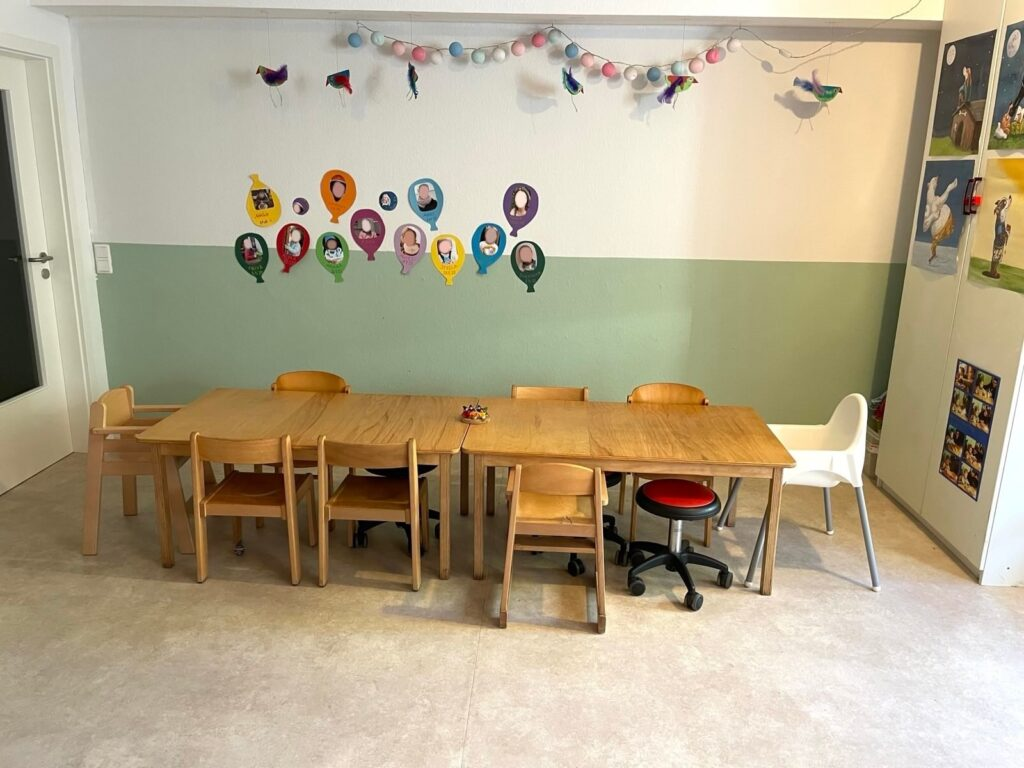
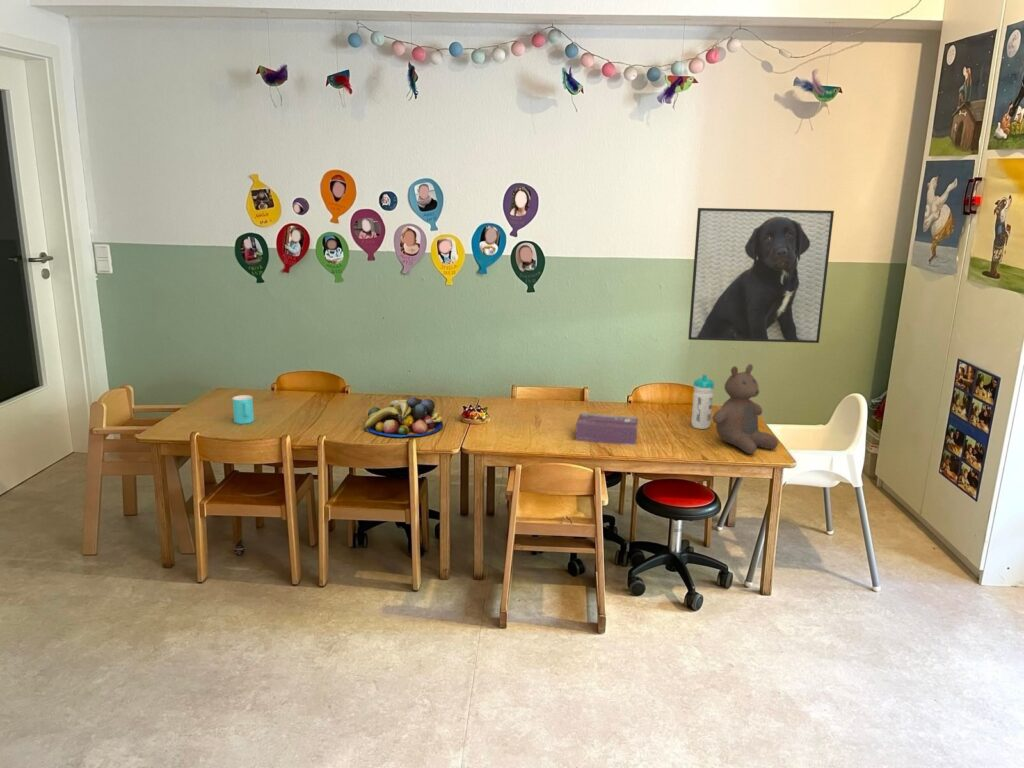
+ cup (242, 410)
+ tissue box (606, 428)
+ bear (748, 407)
+ fruit bowl (404, 412)
+ water bottle (702, 400)
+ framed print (759, 276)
